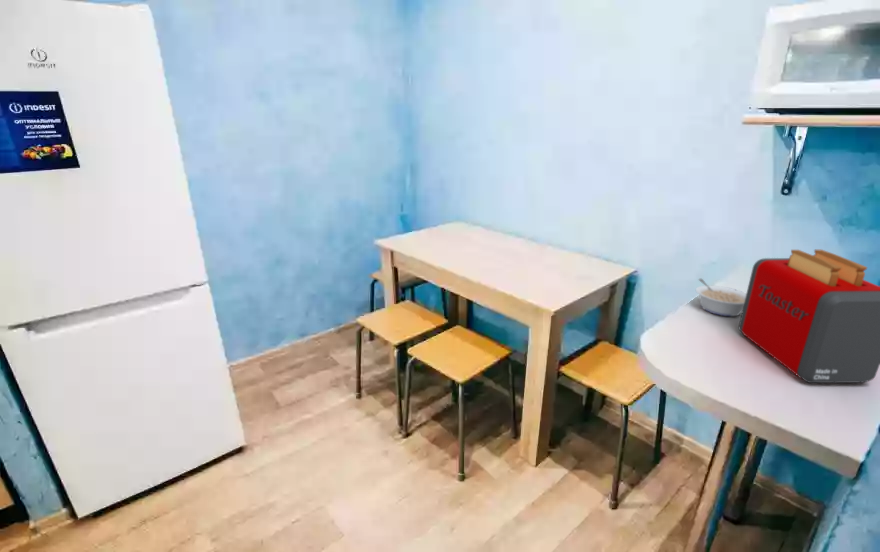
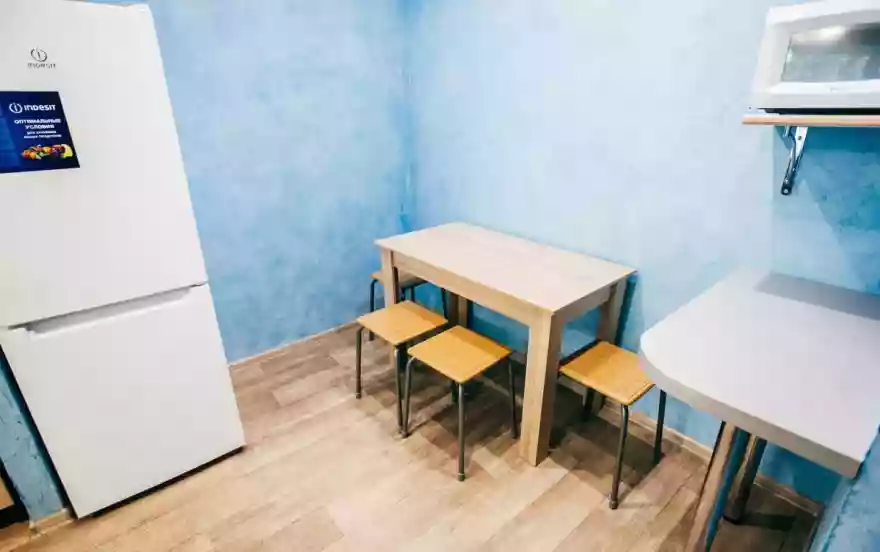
- toaster (811, 307)
- legume (719, 299)
